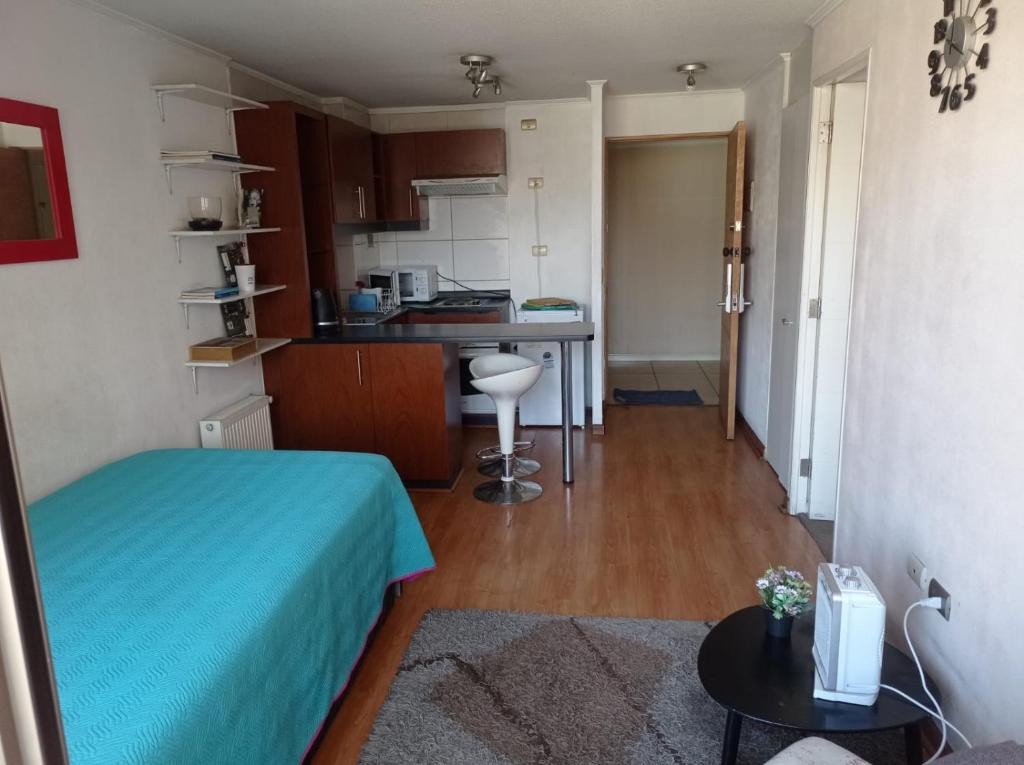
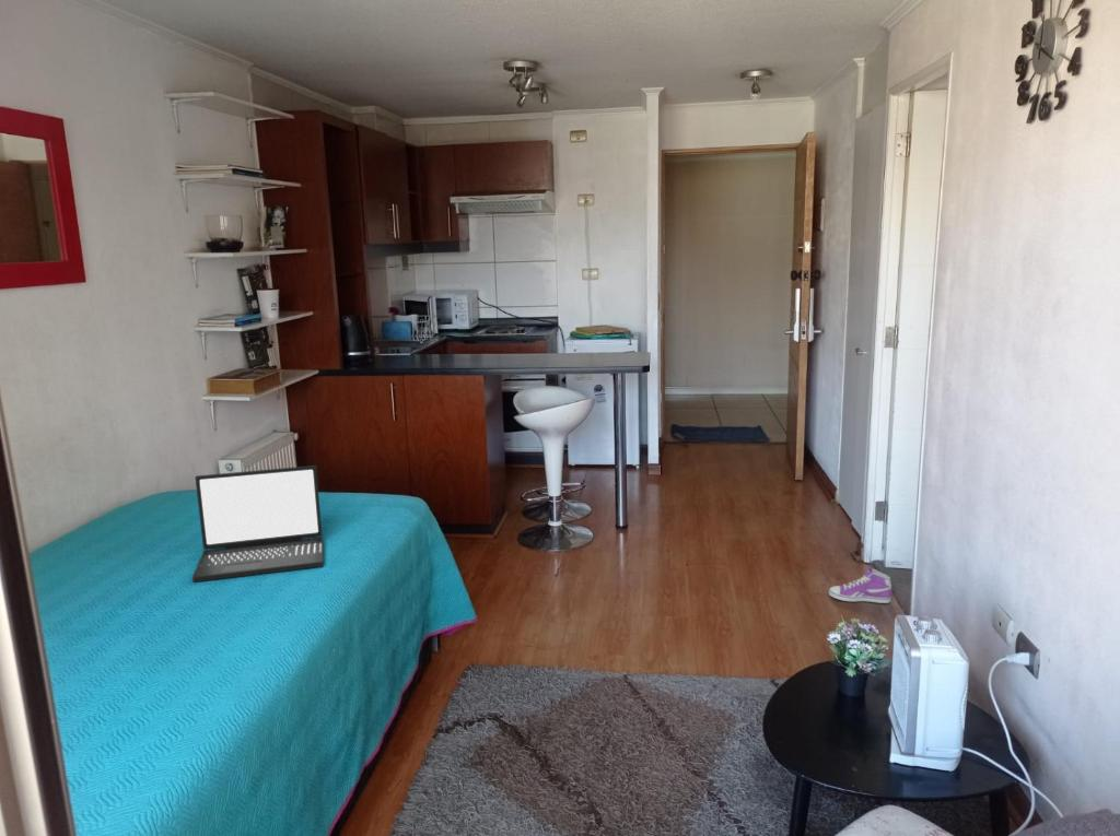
+ laptop (258, 520)
+ sneaker (860, 582)
